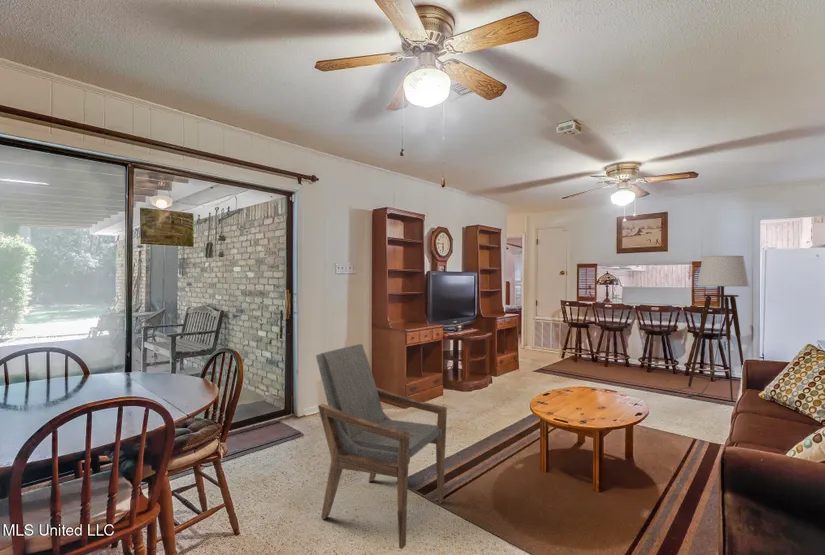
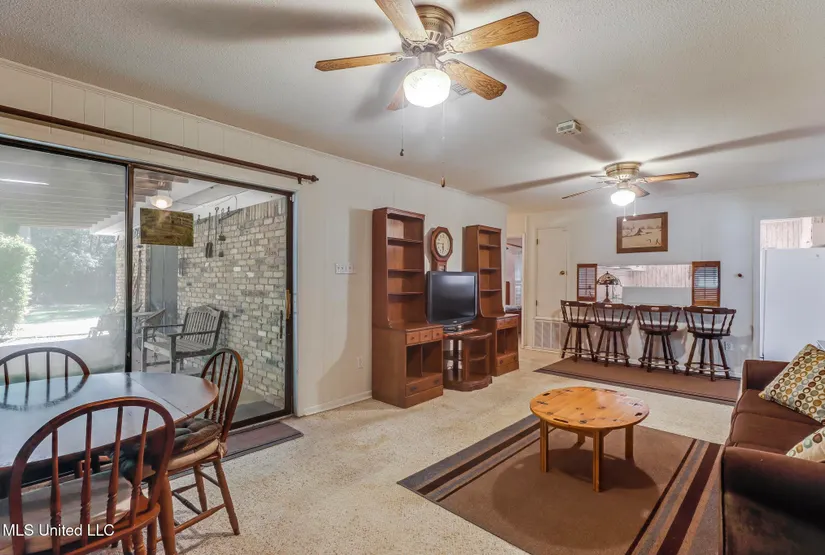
- floor lamp (720, 325)
- armchair (380, 430)
